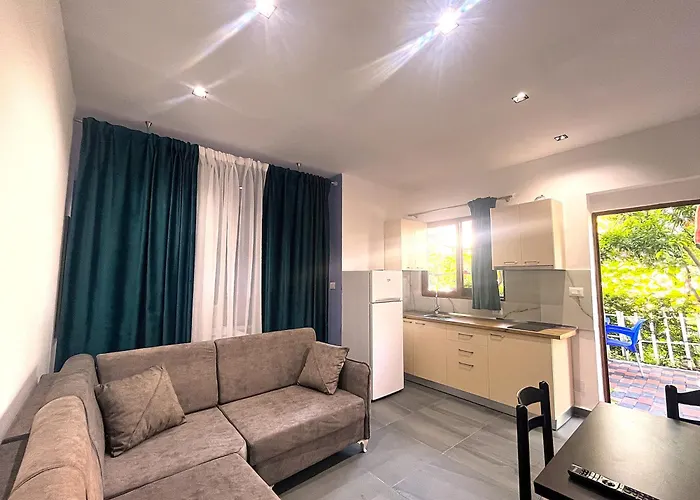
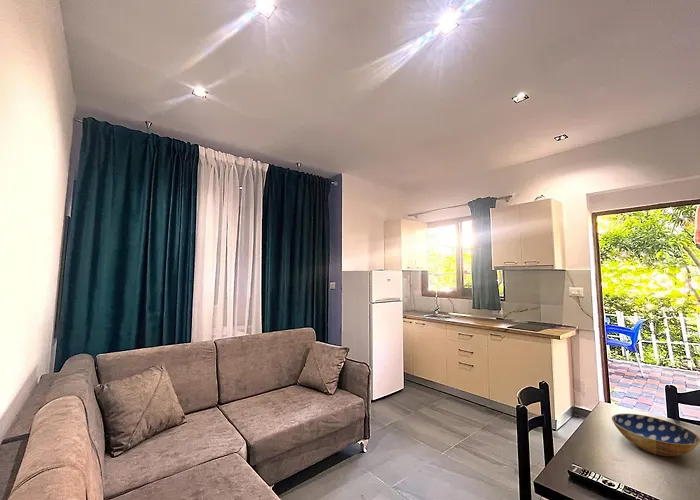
+ bowl (653, 437)
